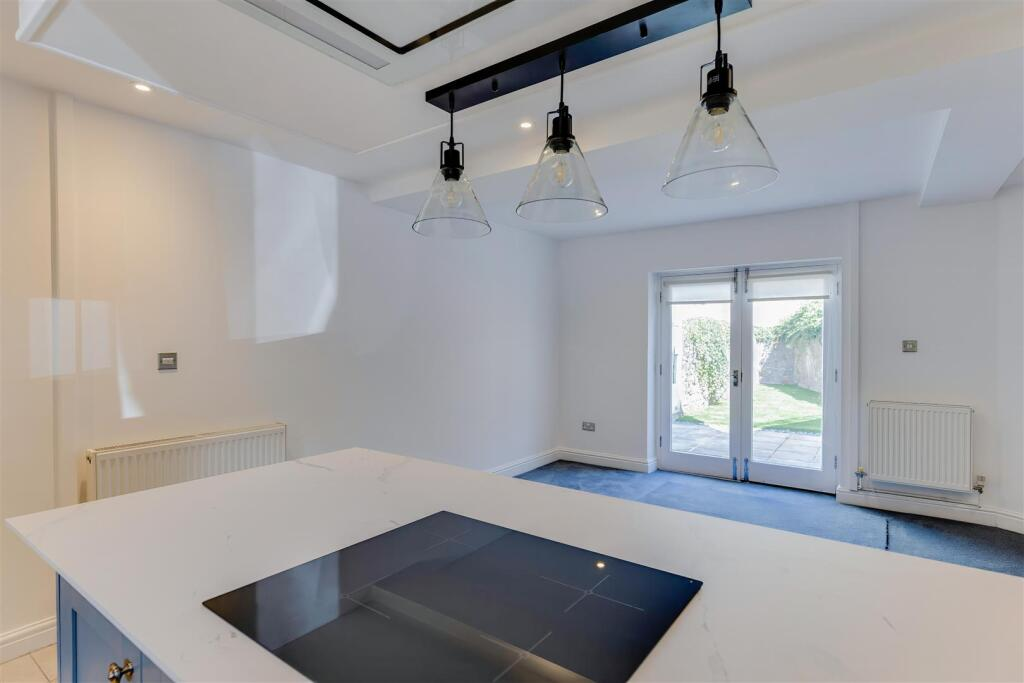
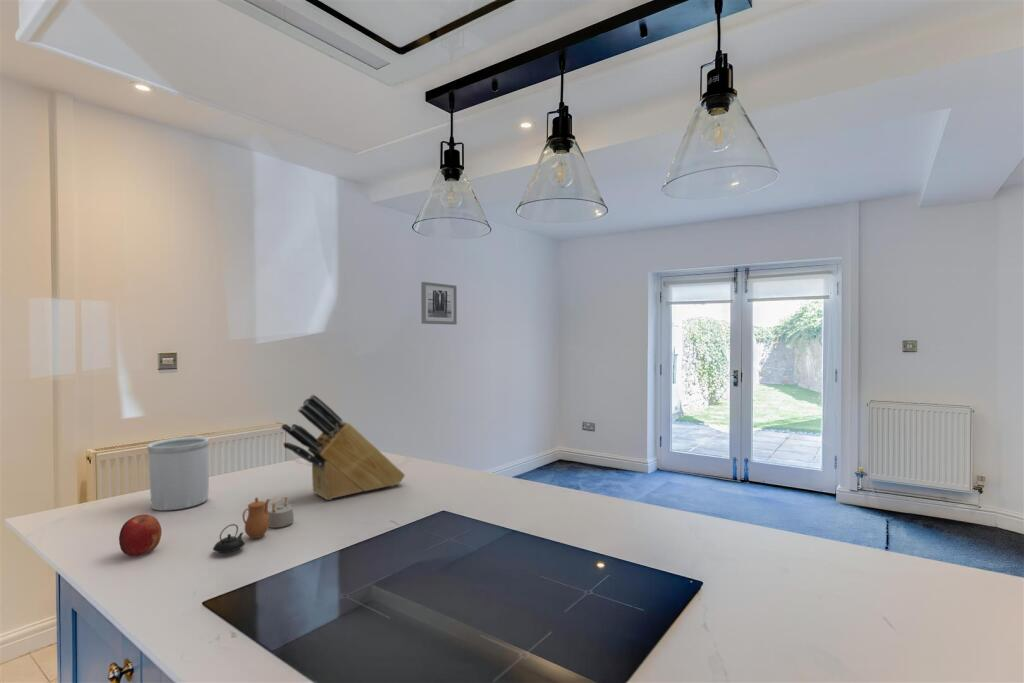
+ fruit (140, 534)
+ wall art (439, 304)
+ teapot (258, 515)
+ knife block (345, 441)
+ utensil holder (179, 472)
